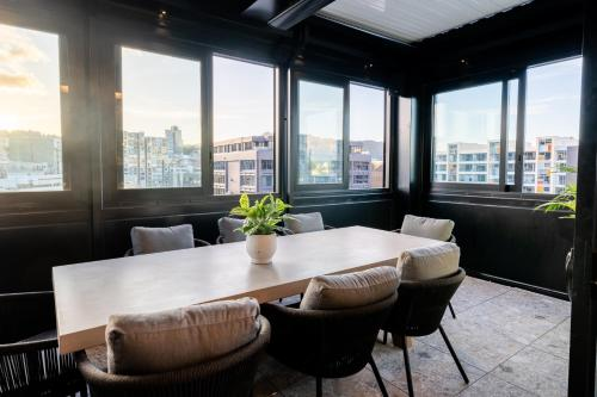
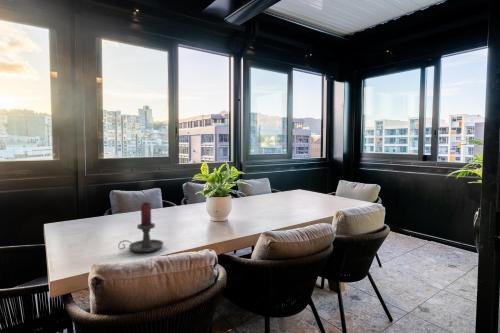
+ candle holder (141, 226)
